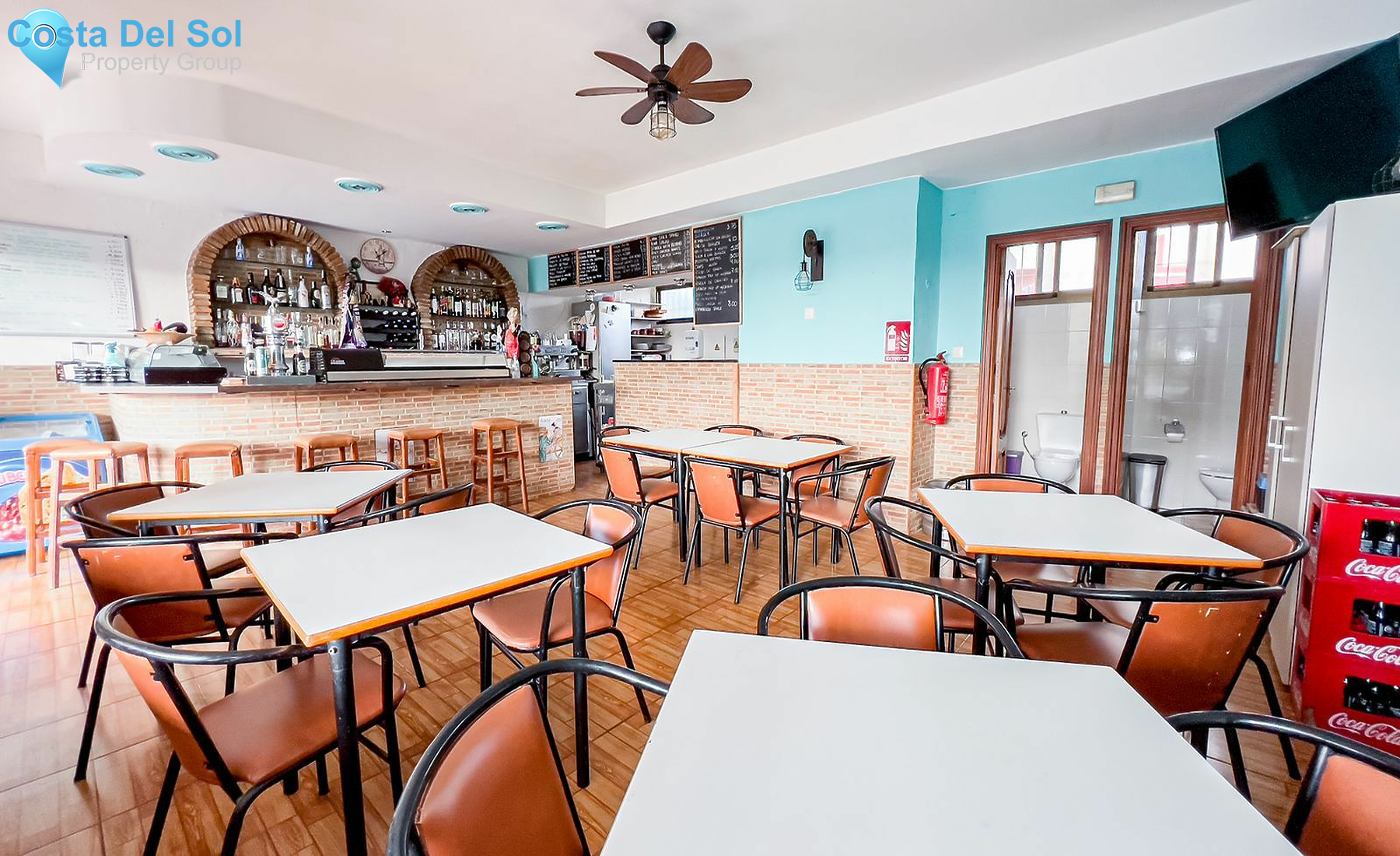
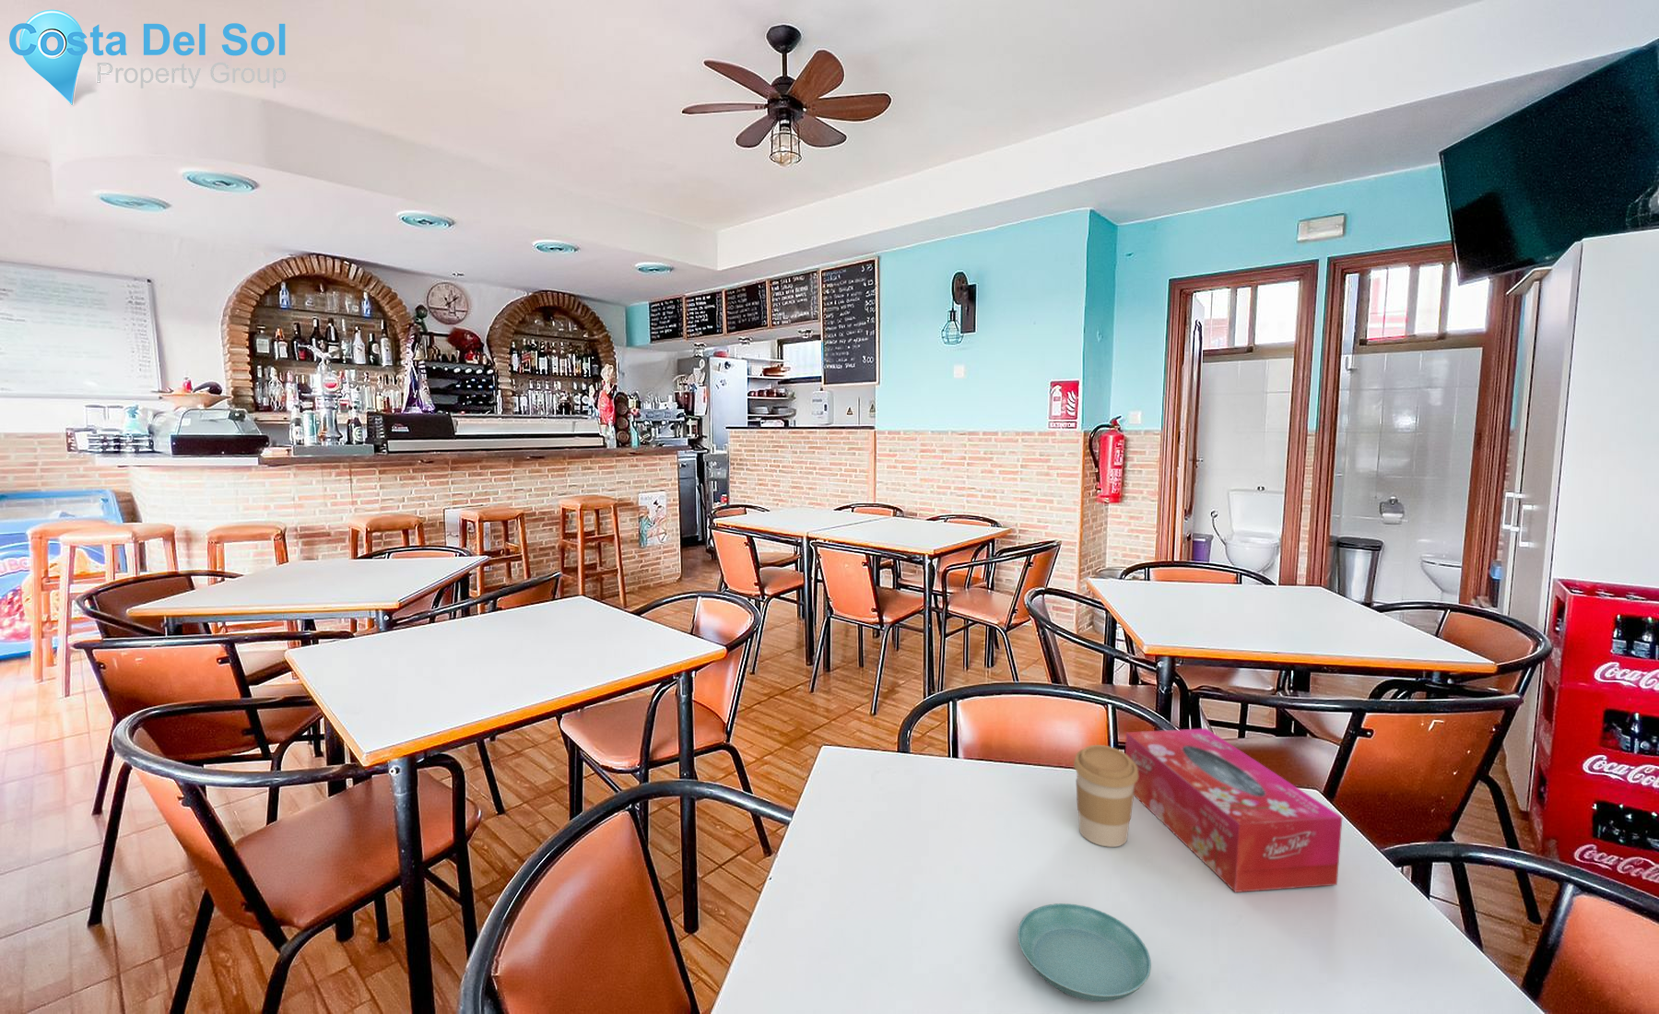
+ saucer (1082, 955)
+ coffee cup (1104, 794)
+ tissue box (1218, 800)
